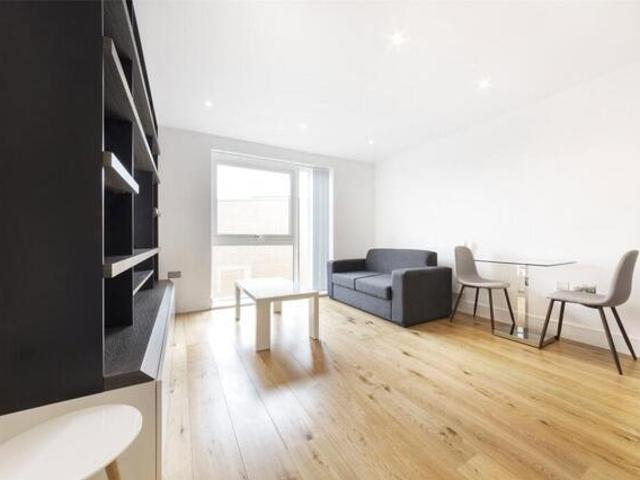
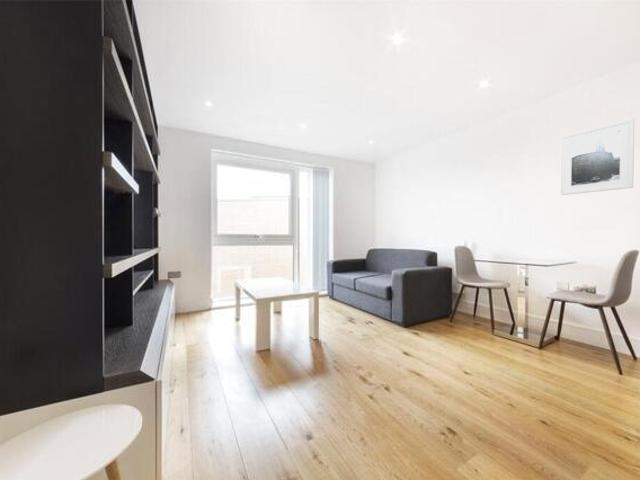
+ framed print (594, 159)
